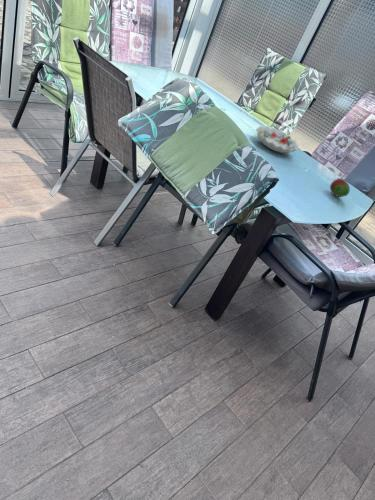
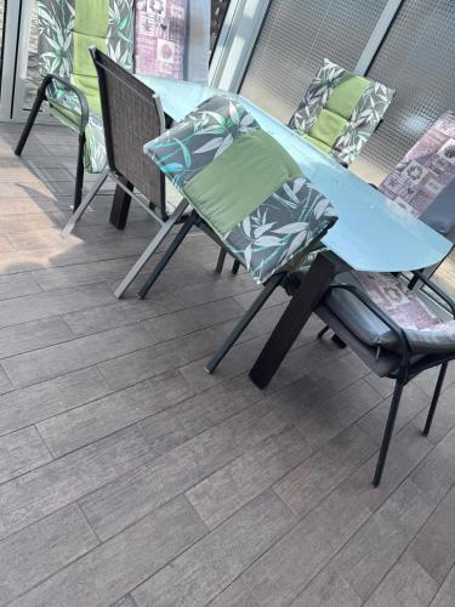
- fruit (340, 188)
- decorative bowl (276, 140)
